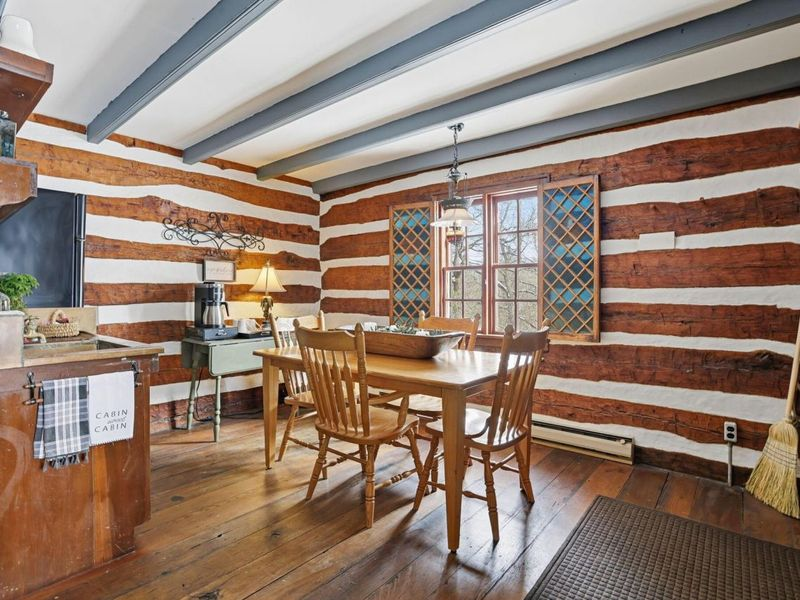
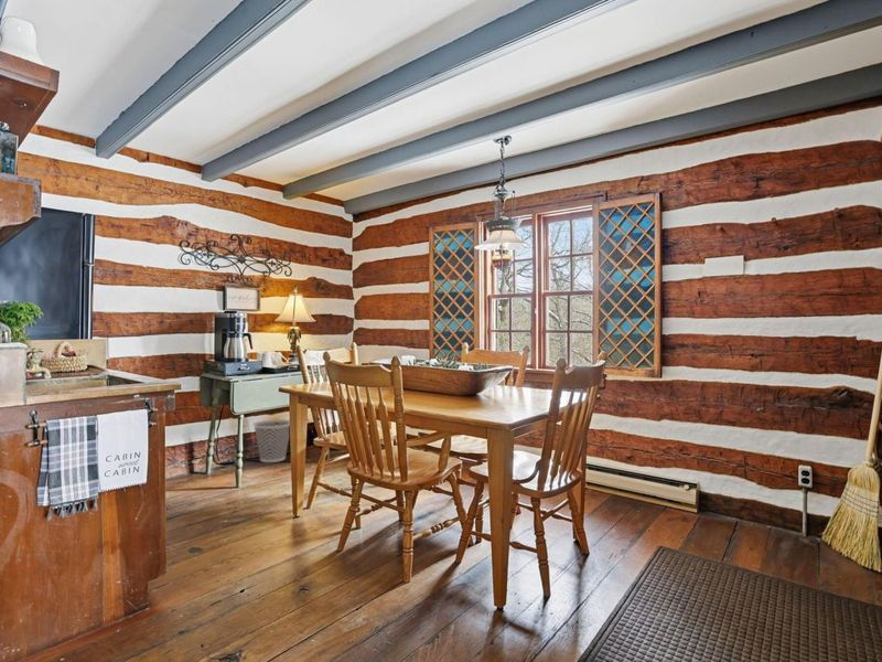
+ wastebasket (272, 440)
